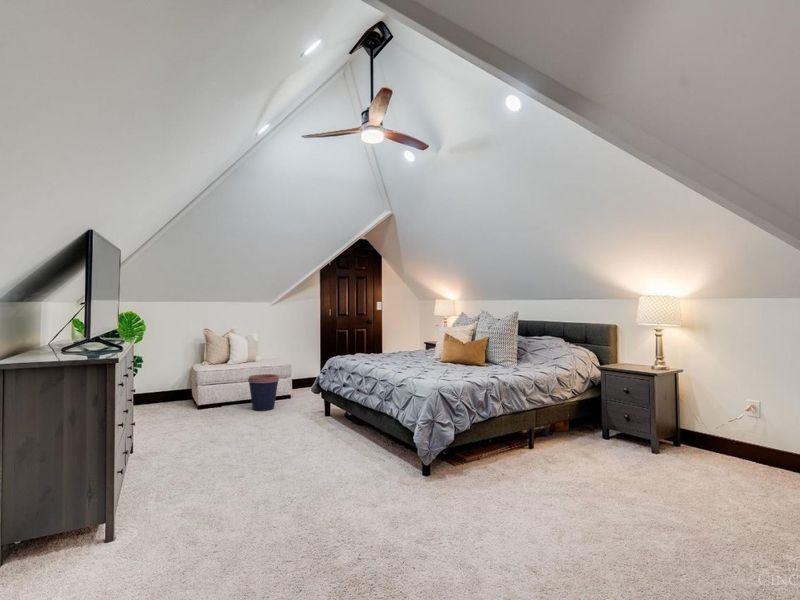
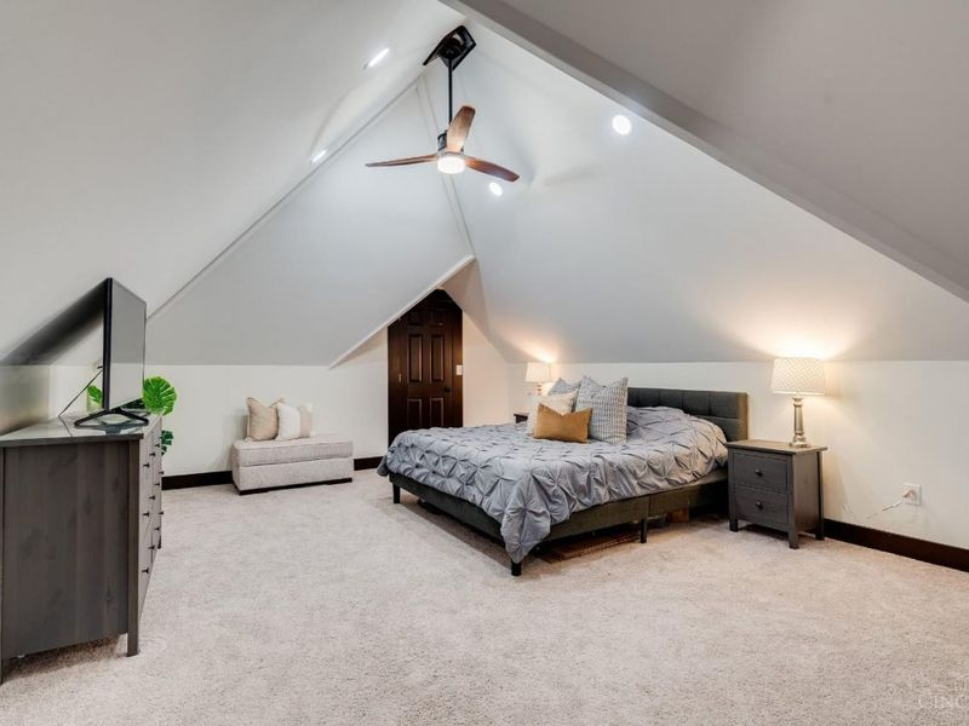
- coffee cup (263, 392)
